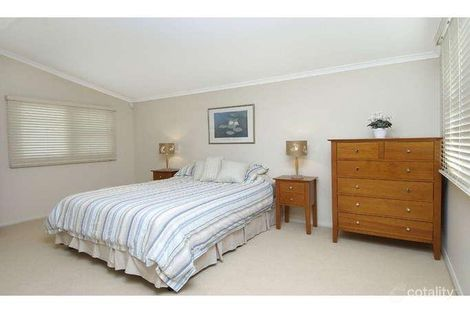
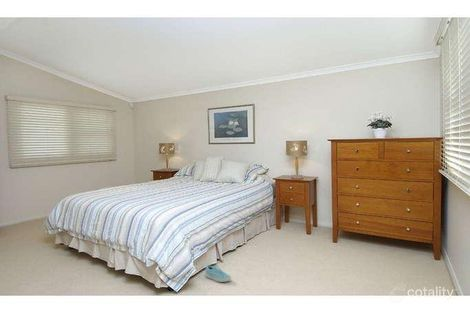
+ sneaker (217, 272)
